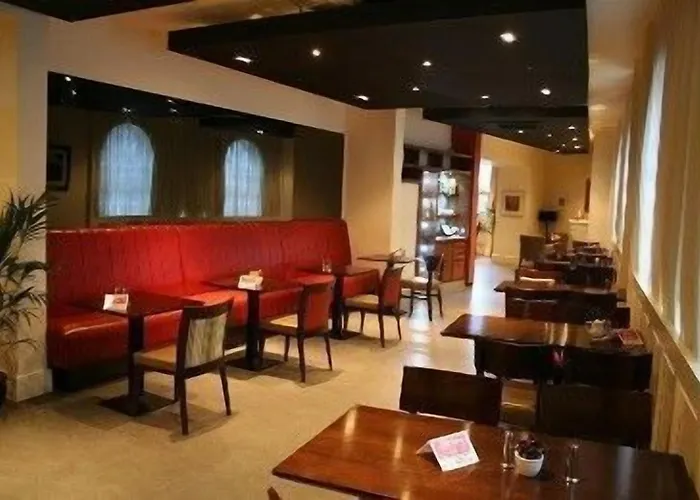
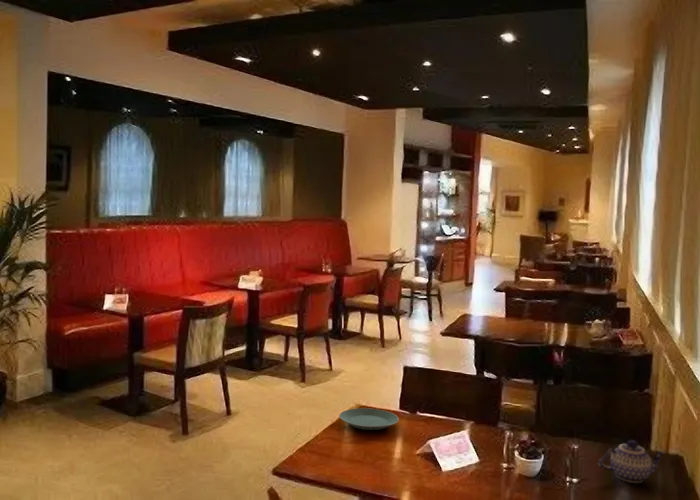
+ teapot (631, 459)
+ plate (368, 420)
